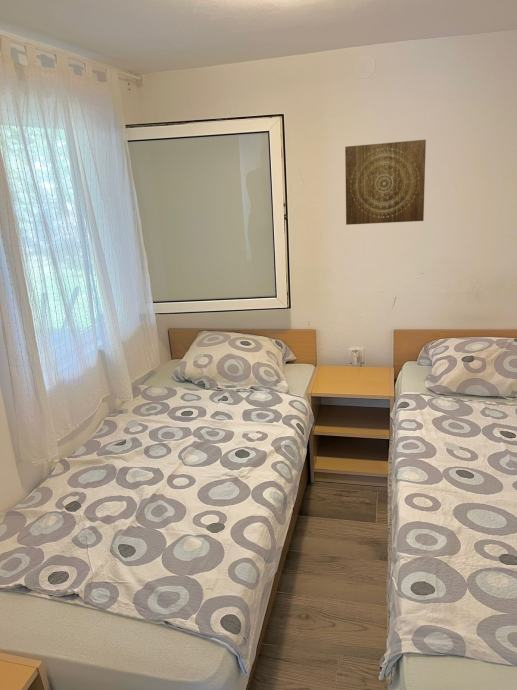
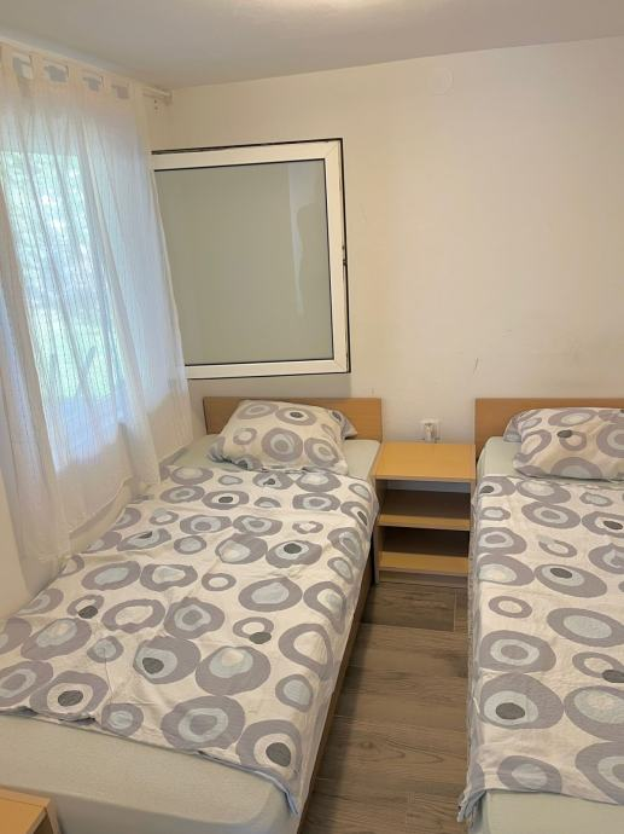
- wall art (384, 183)
